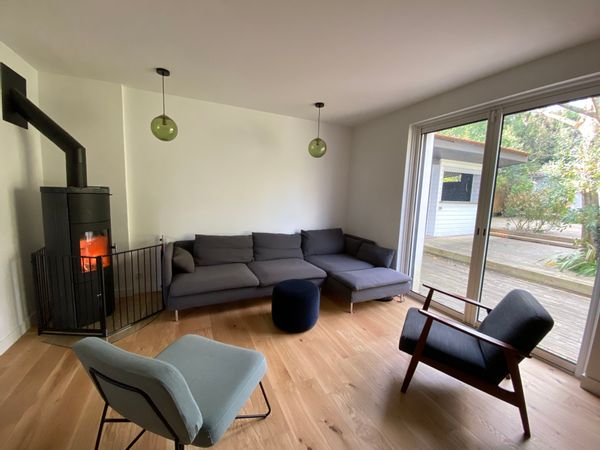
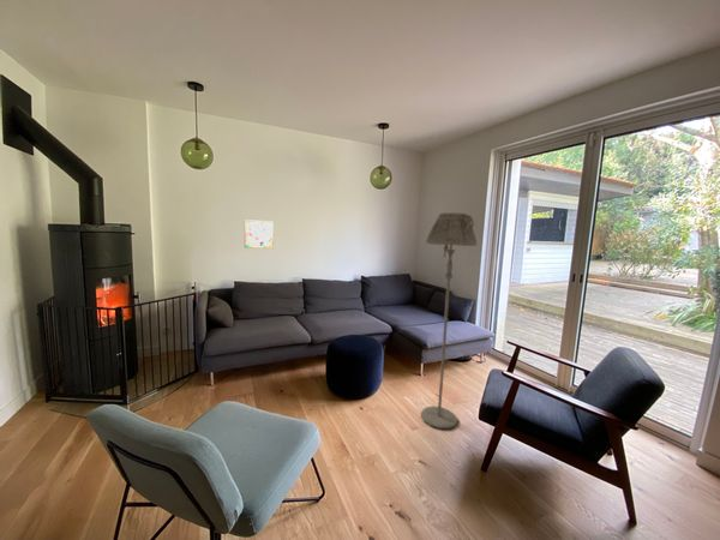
+ wall art (258, 234)
+ floor lamp (445, 319)
